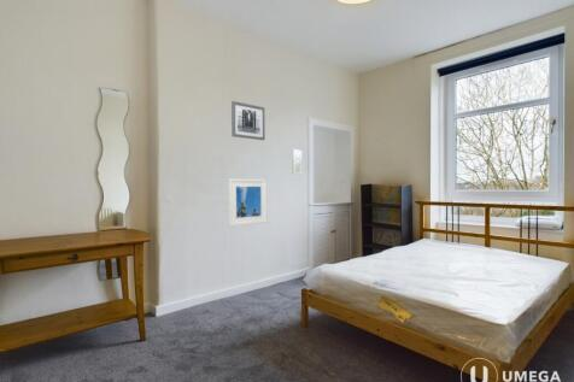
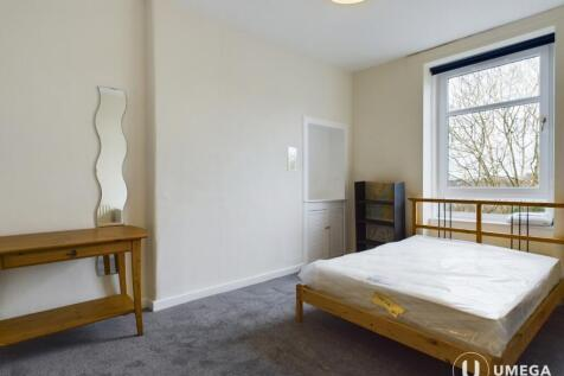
- wall art (248, 121)
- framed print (248, 201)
